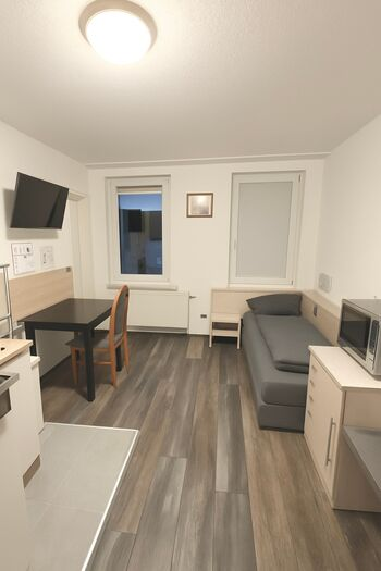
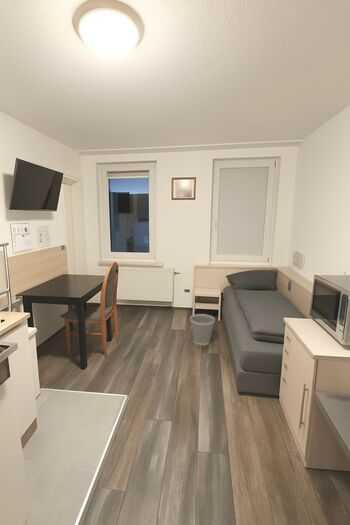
+ wastebasket (201, 330)
